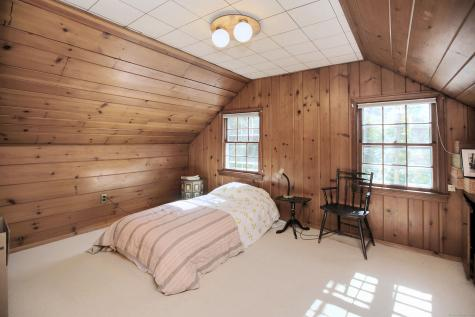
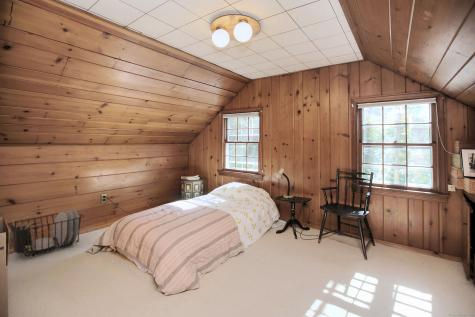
+ dish rack (48, 231)
